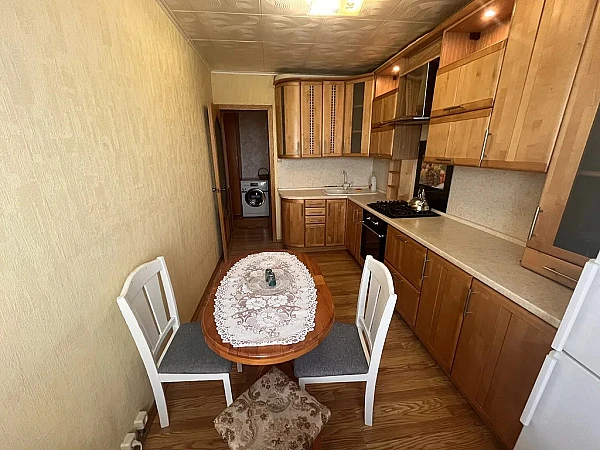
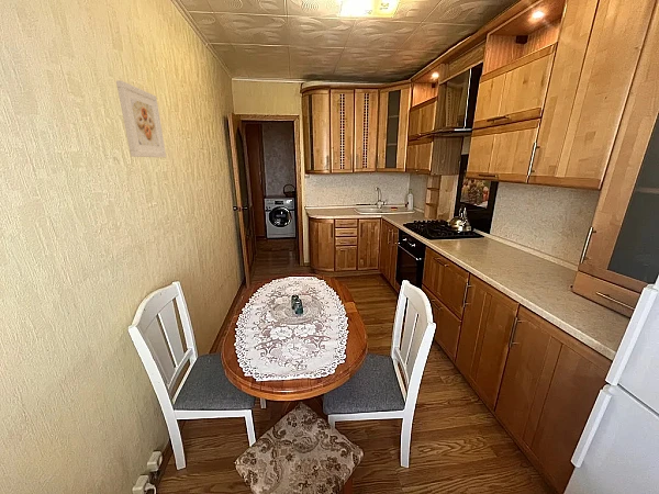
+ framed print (144, 124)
